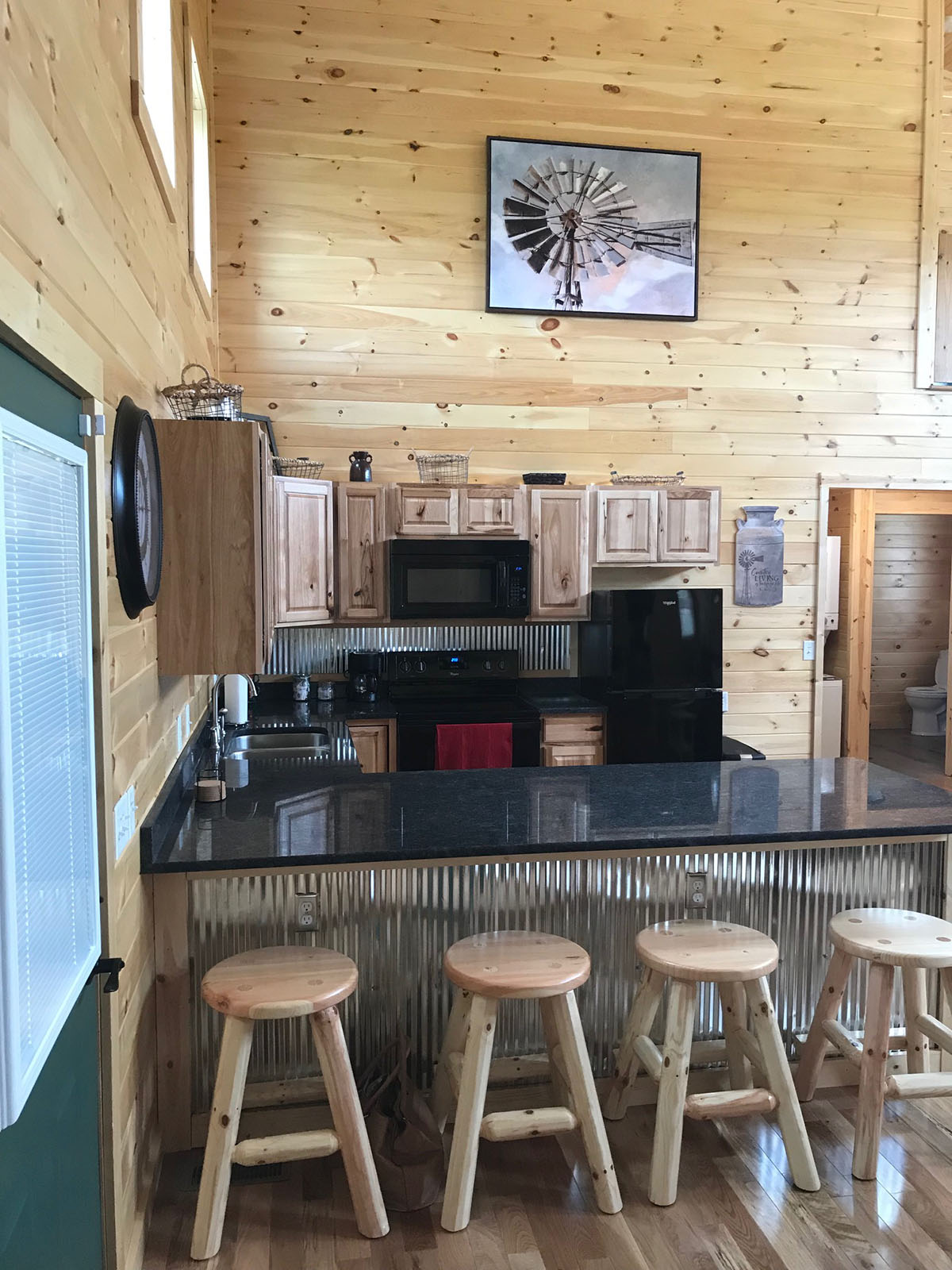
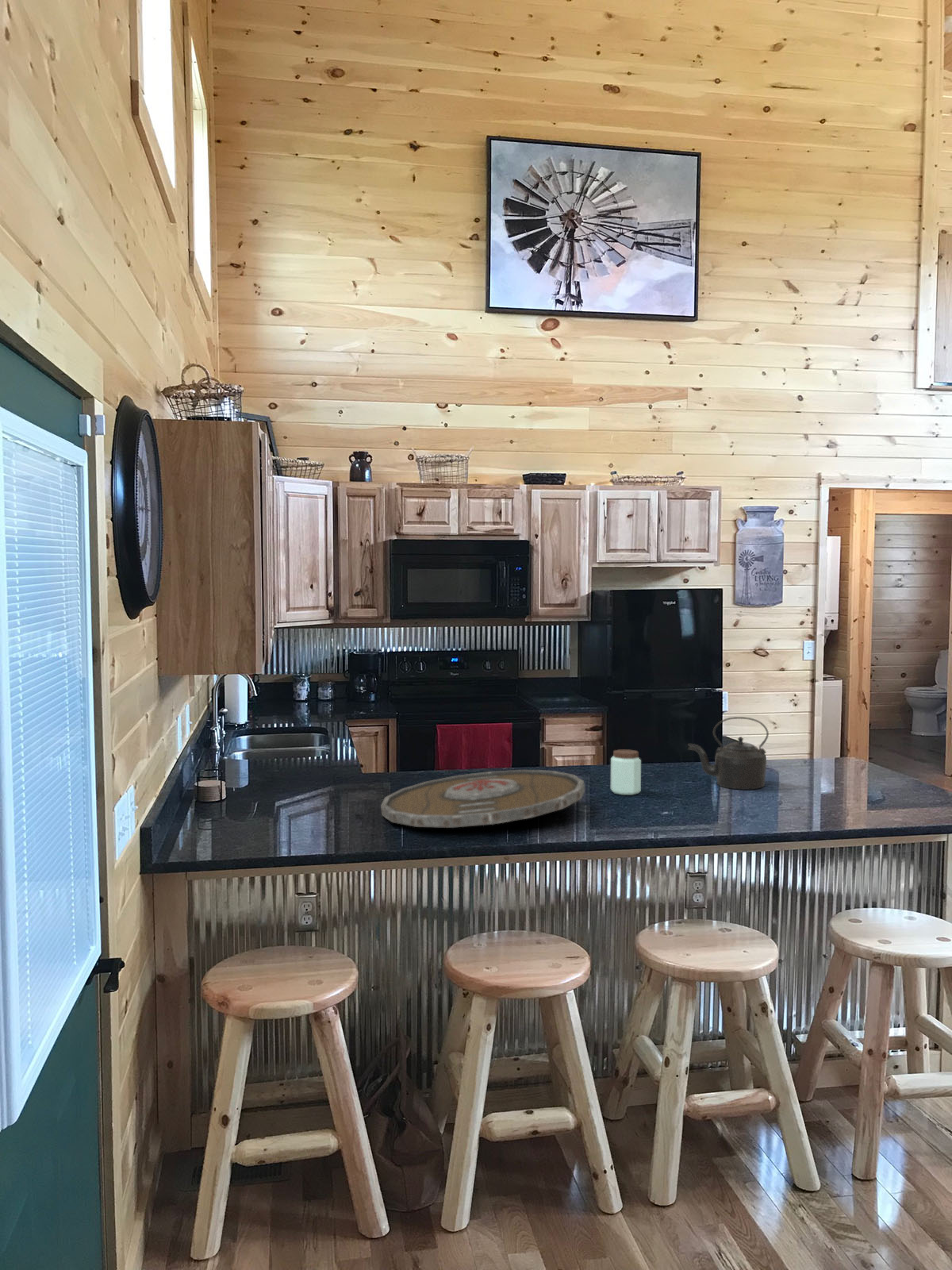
+ serving tray (483, 795)
+ peanut butter (625, 772)
+ kettle (727, 750)
